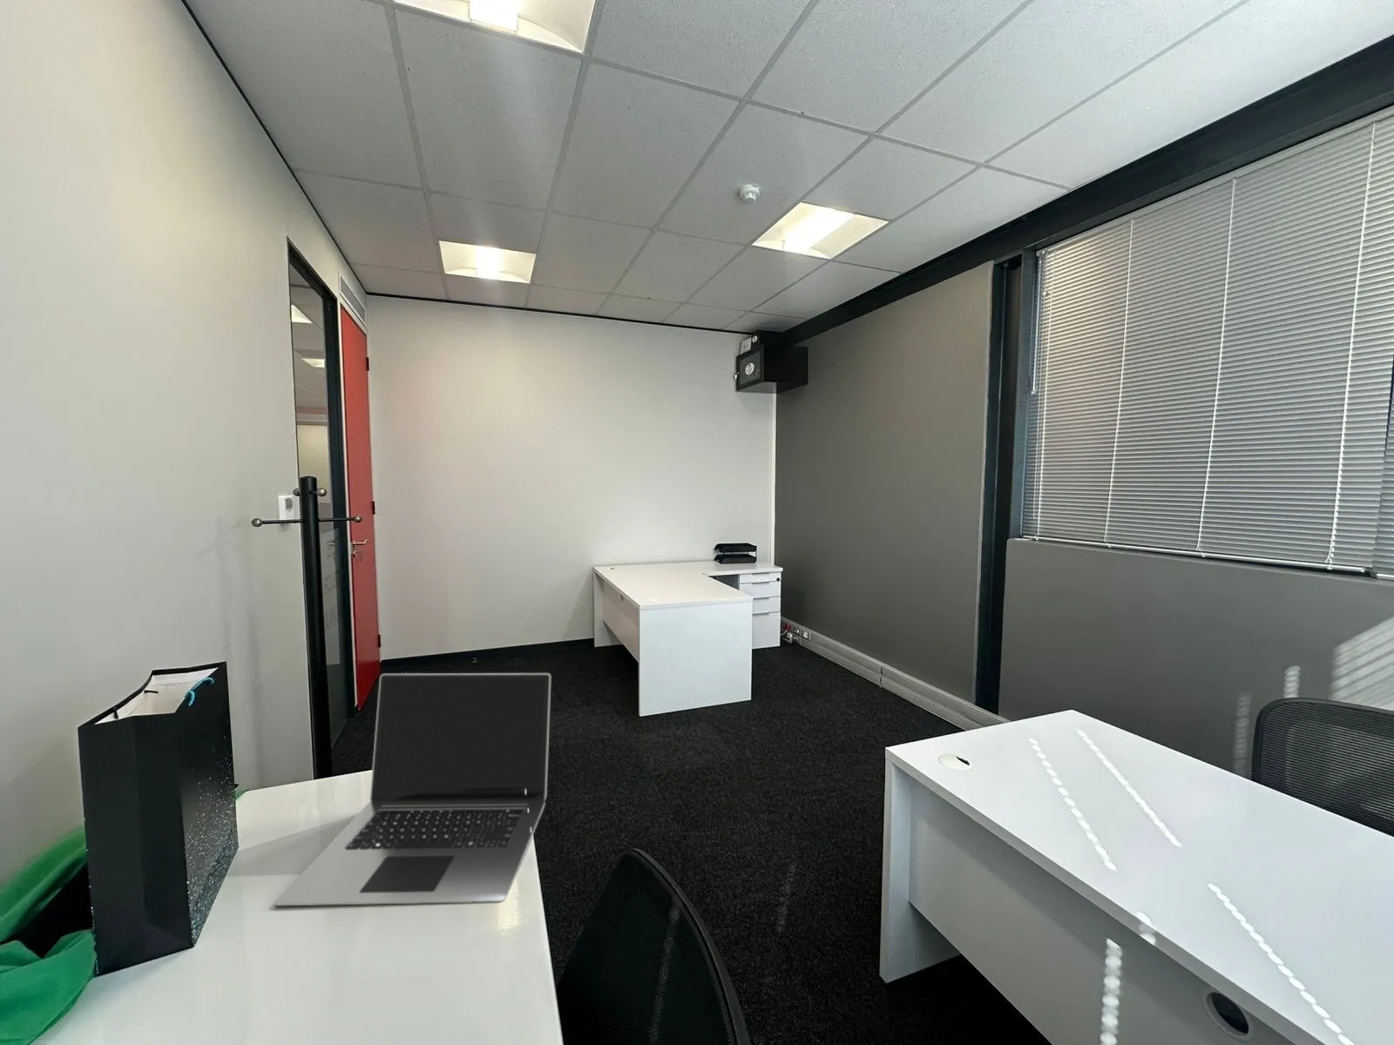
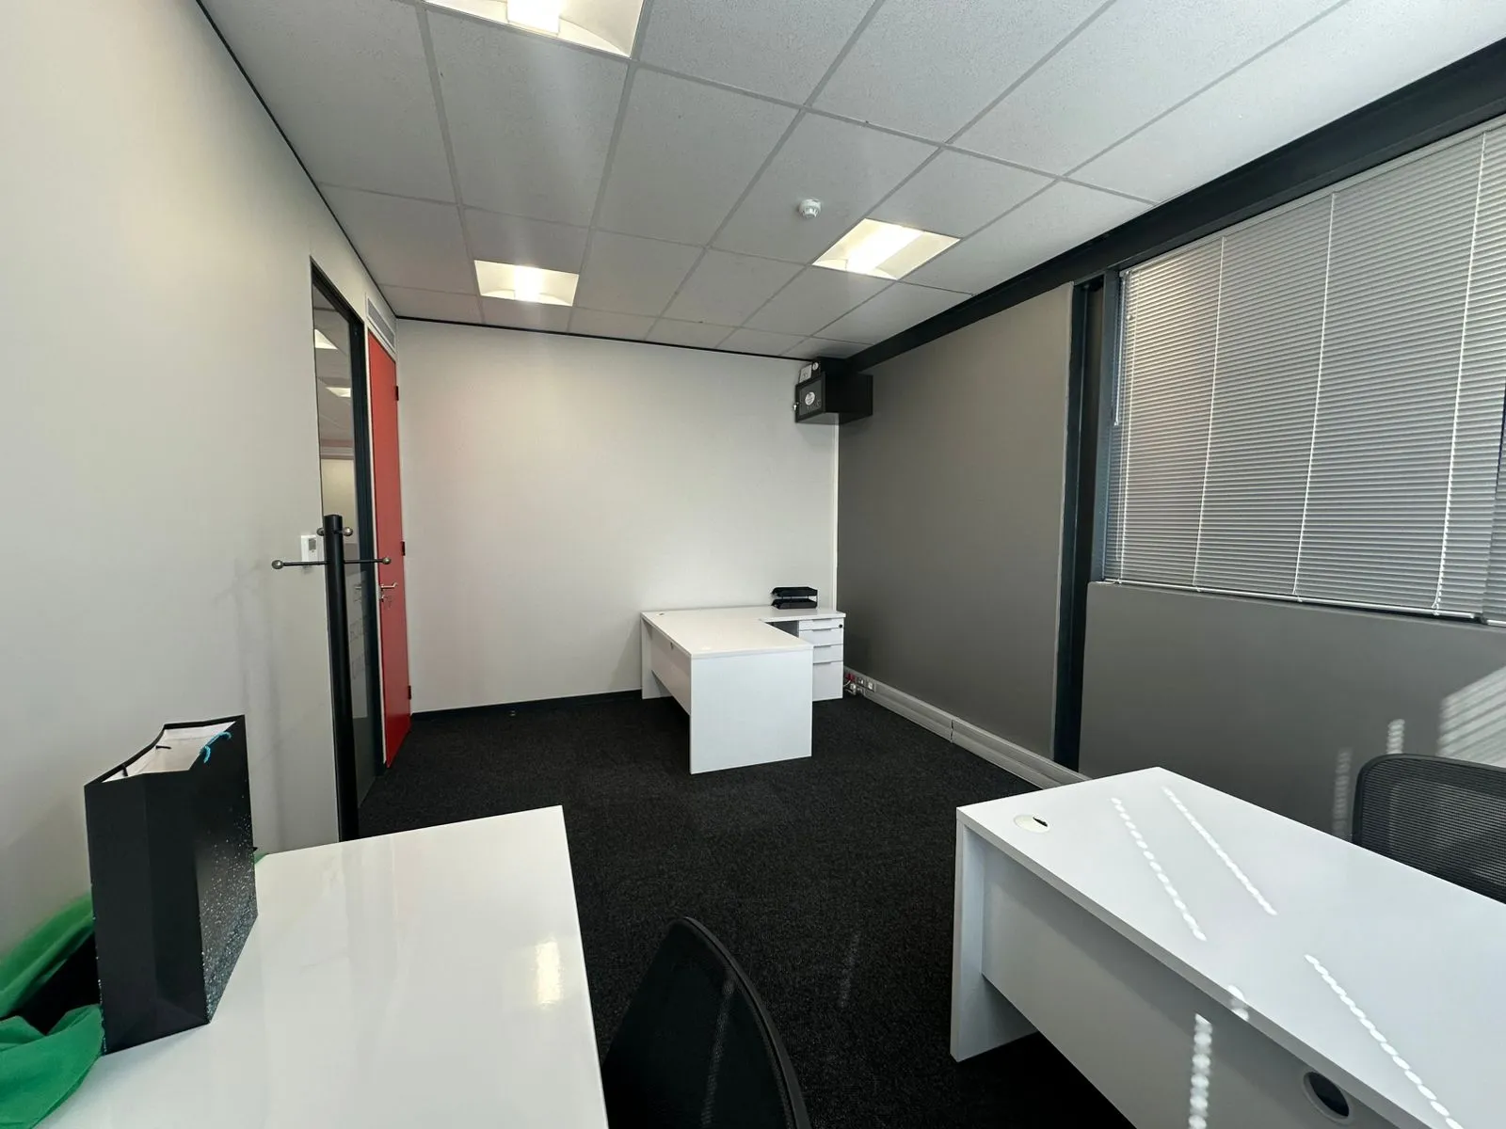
- laptop (434, 772)
